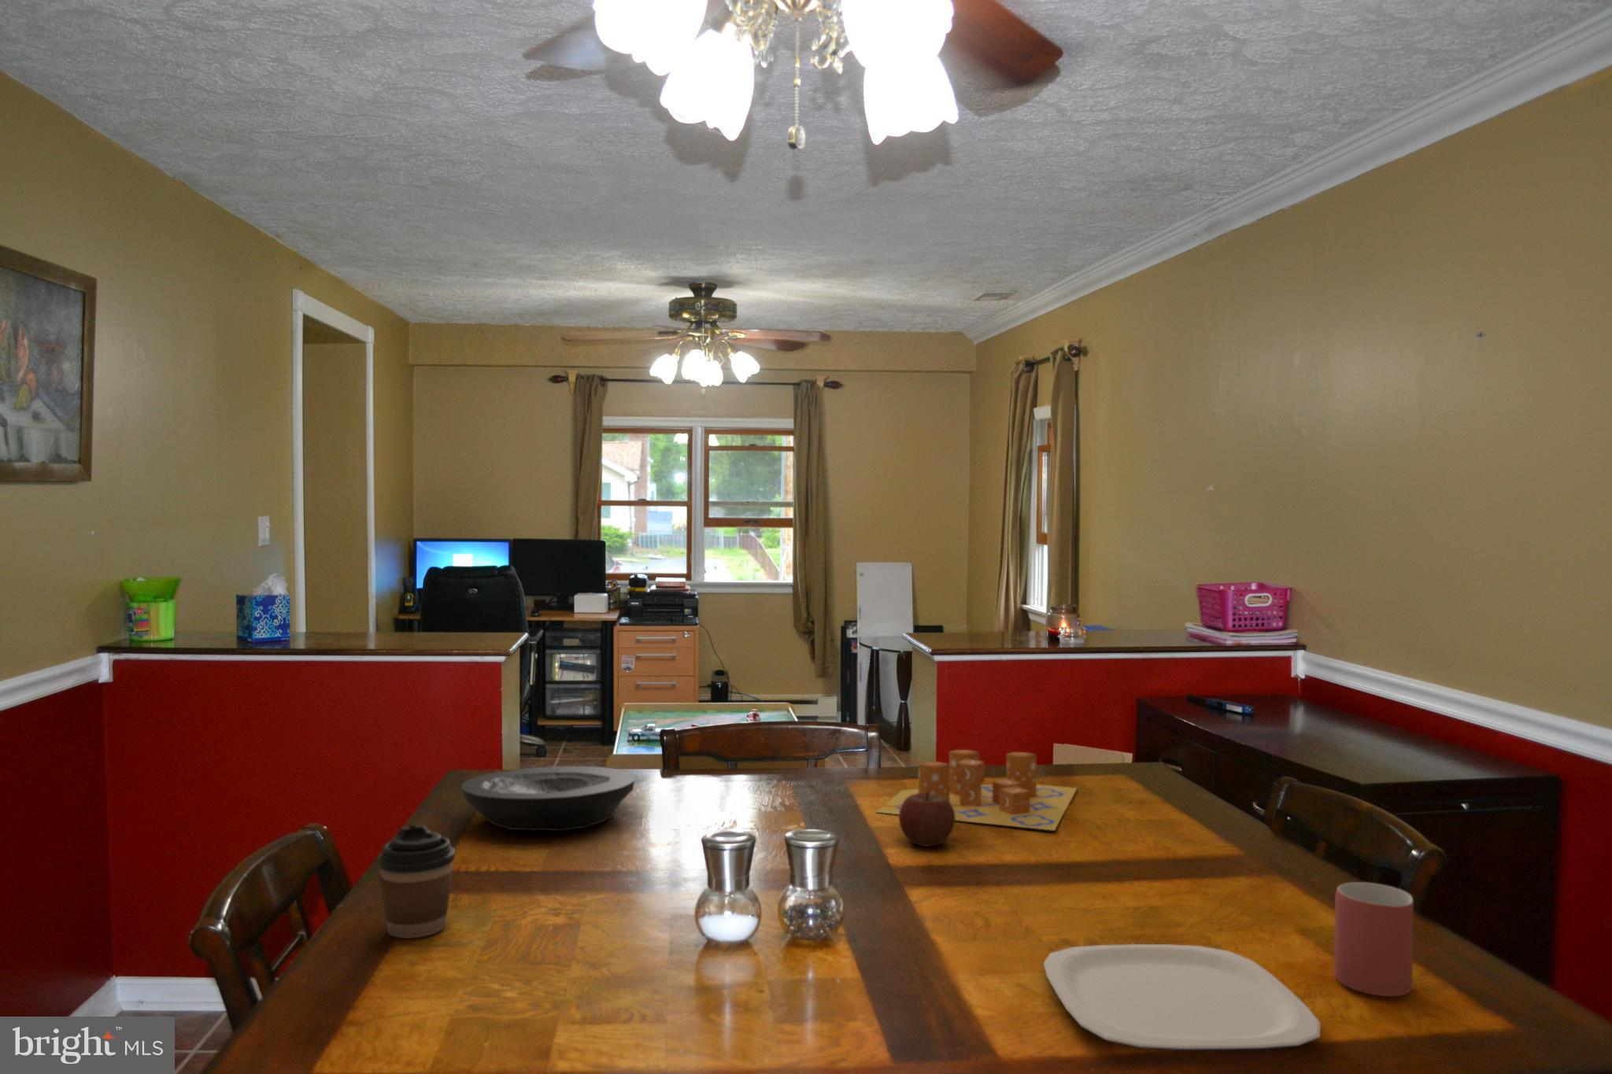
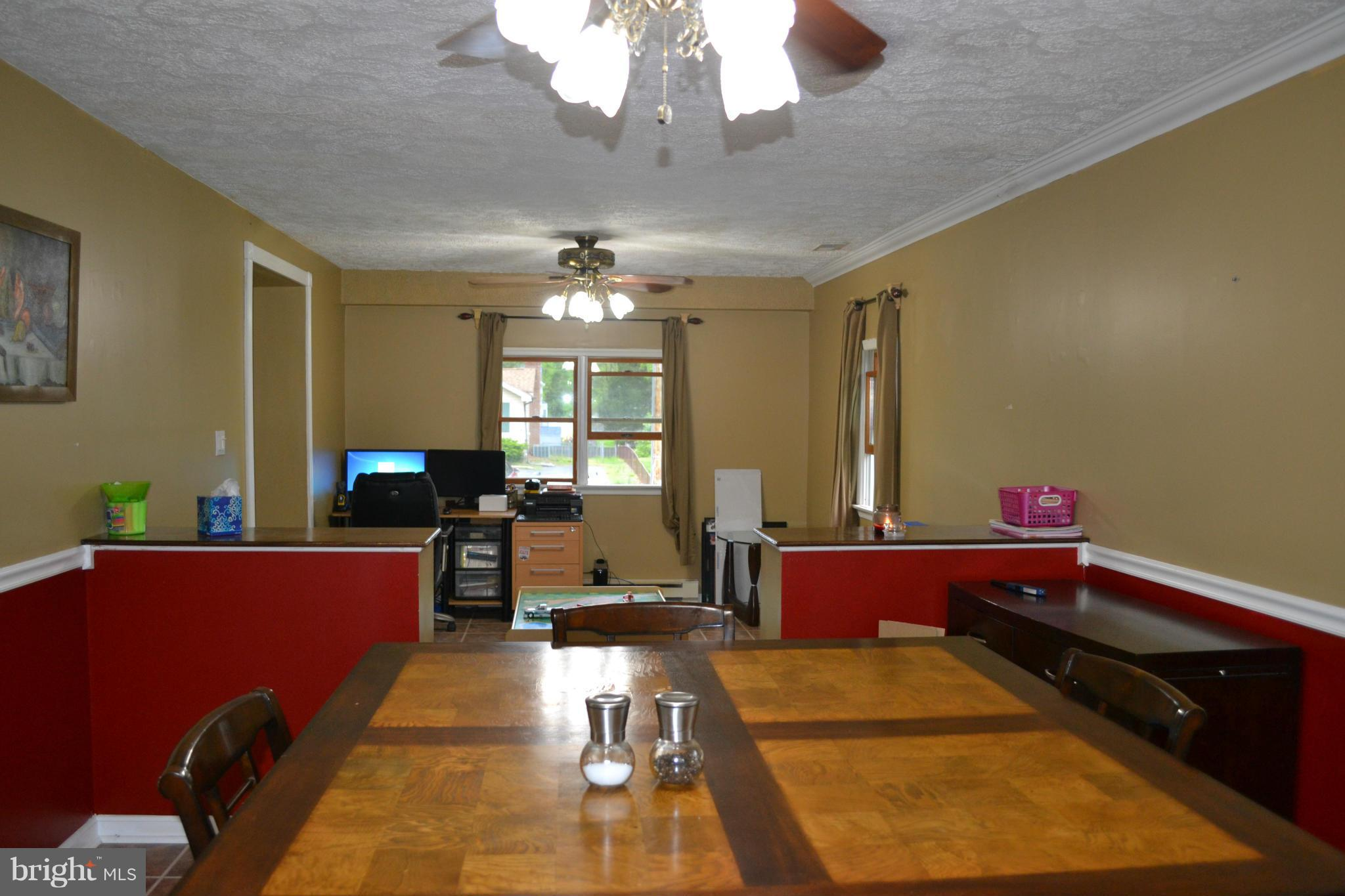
- mug (1365, 931)
- coffee cup (416, 879)
- candle (980, 779)
- apple (926, 816)
- plate (1173, 996)
- plate (549, 798)
